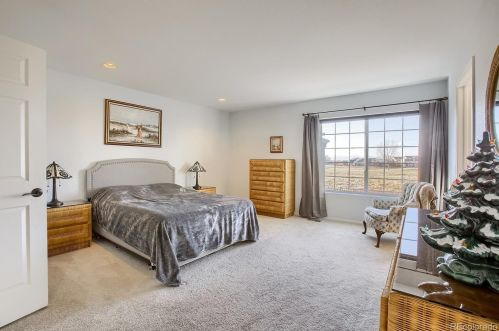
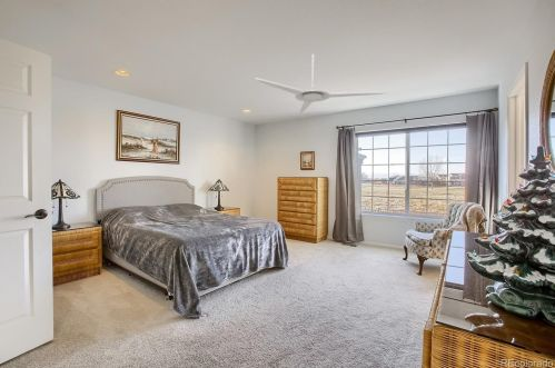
+ ceiling fan (313, 78)
